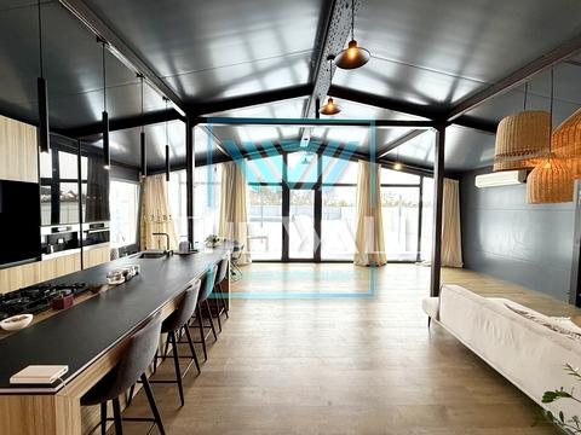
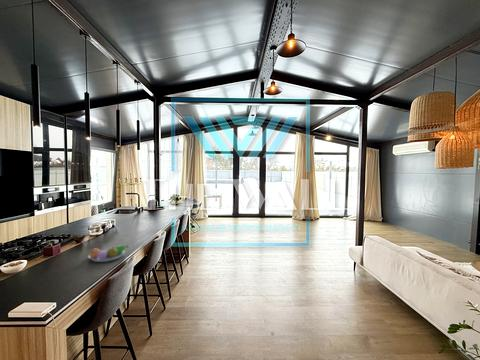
+ fruit bowl (108, 250)
